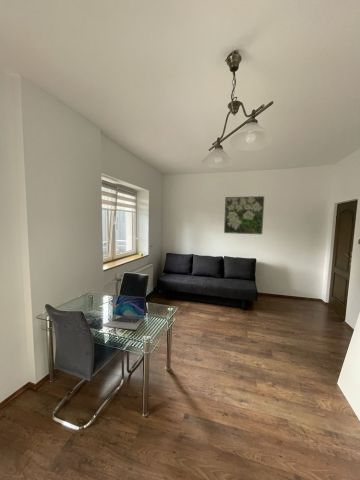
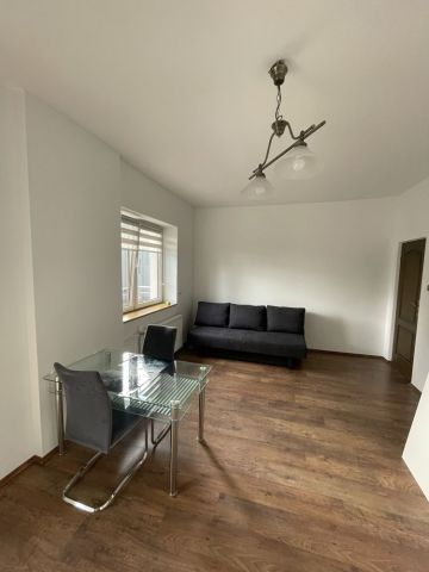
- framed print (243, 215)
- laptop (123, 311)
